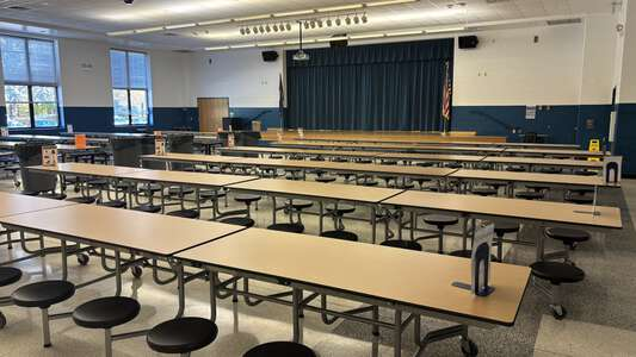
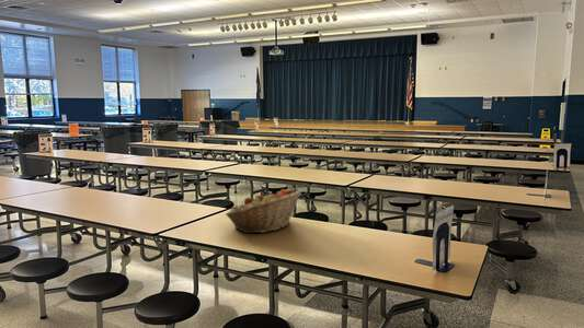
+ fruit basket (265, 207)
